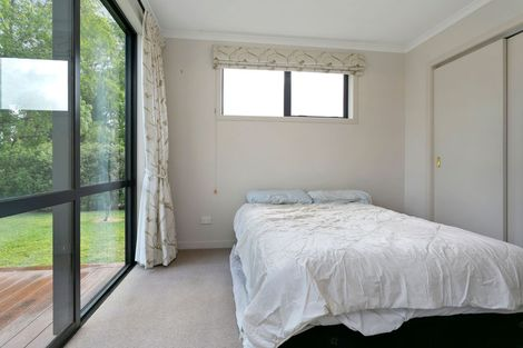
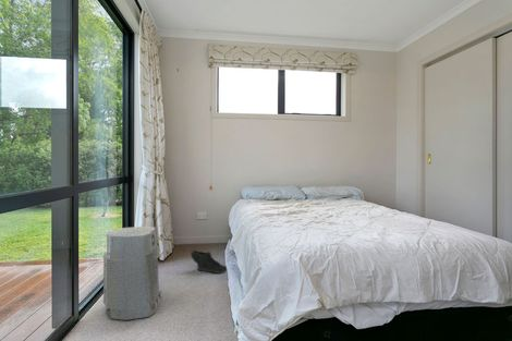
+ air purifier (132, 269)
+ sneaker (208, 260)
